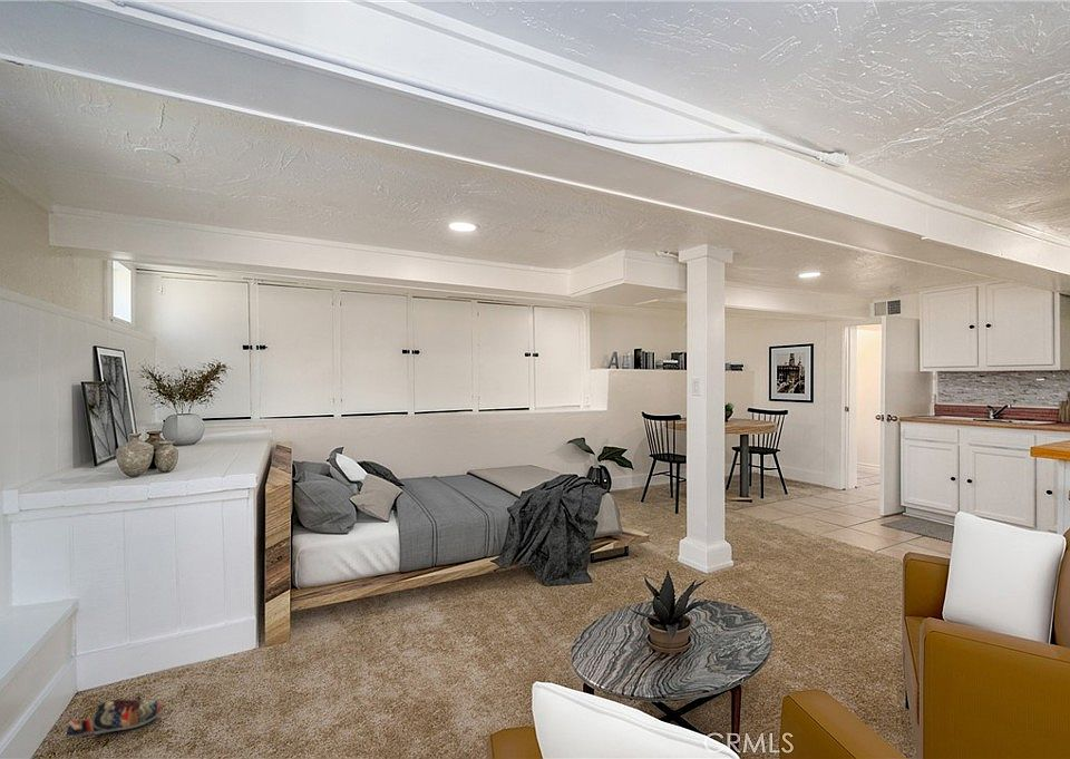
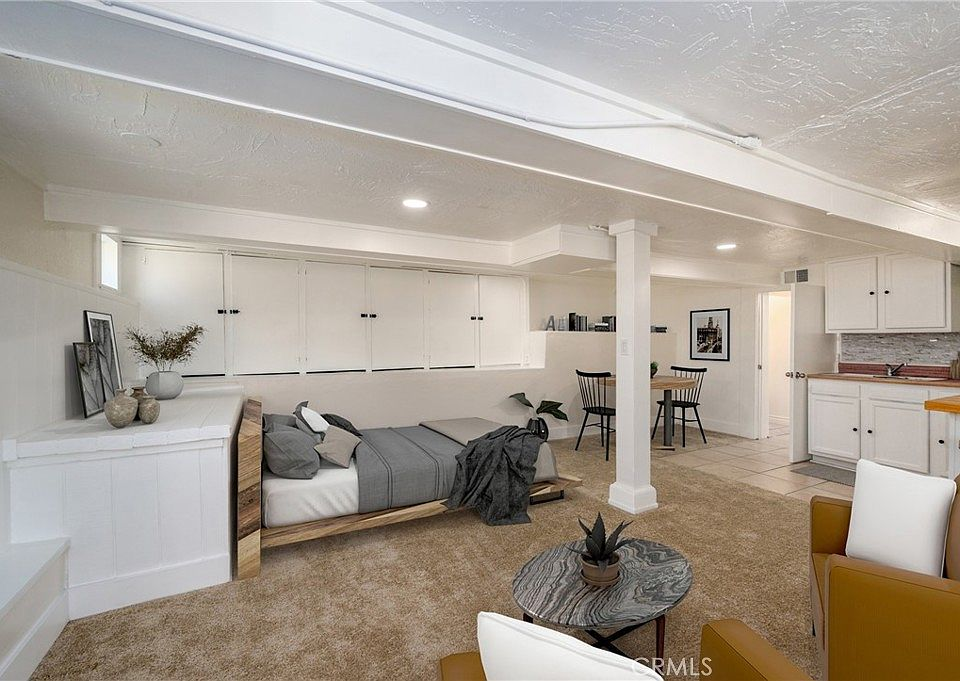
- shoe (117, 712)
